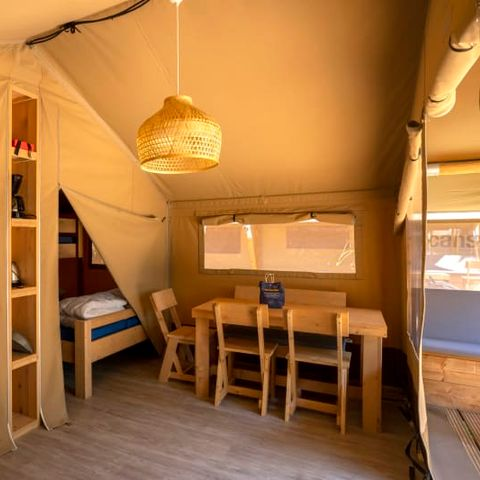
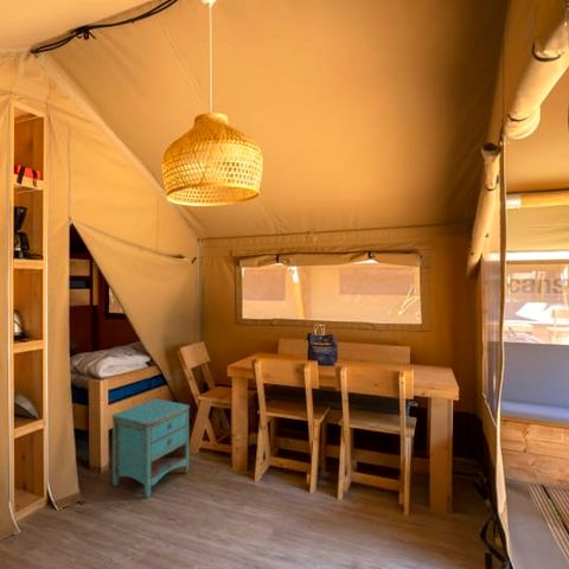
+ nightstand (152, 443)
